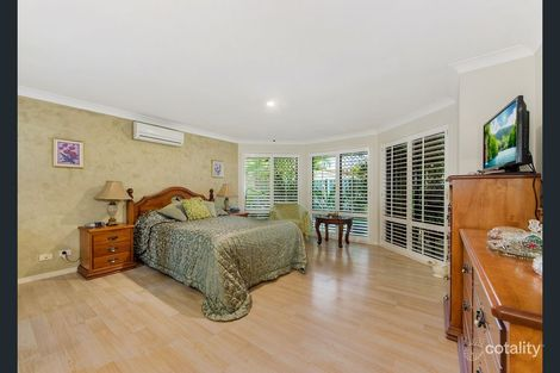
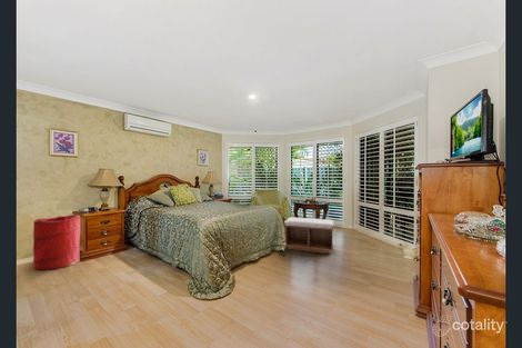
+ laundry hamper (58, 239)
+ bench (309, 233)
